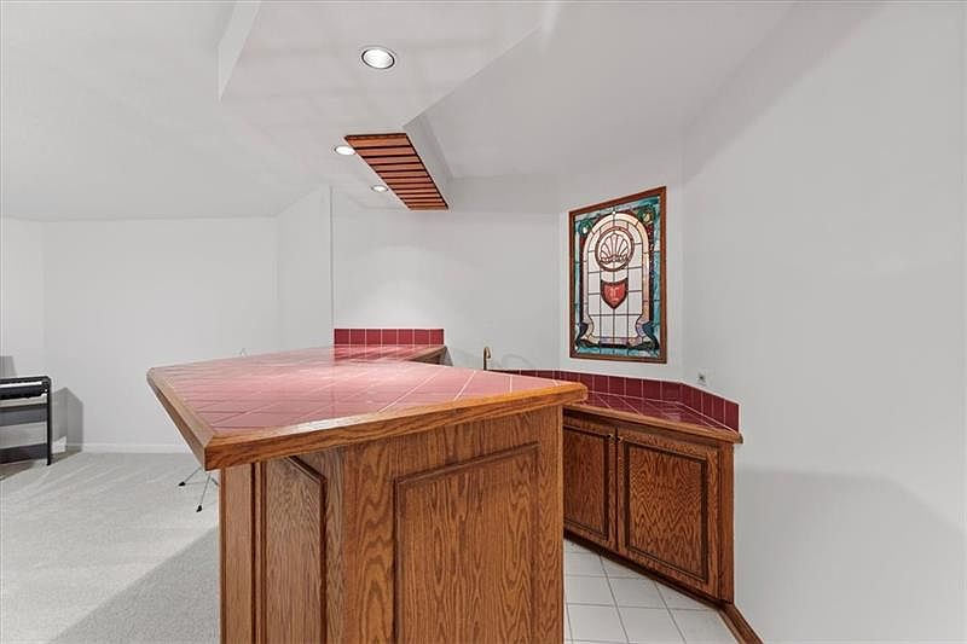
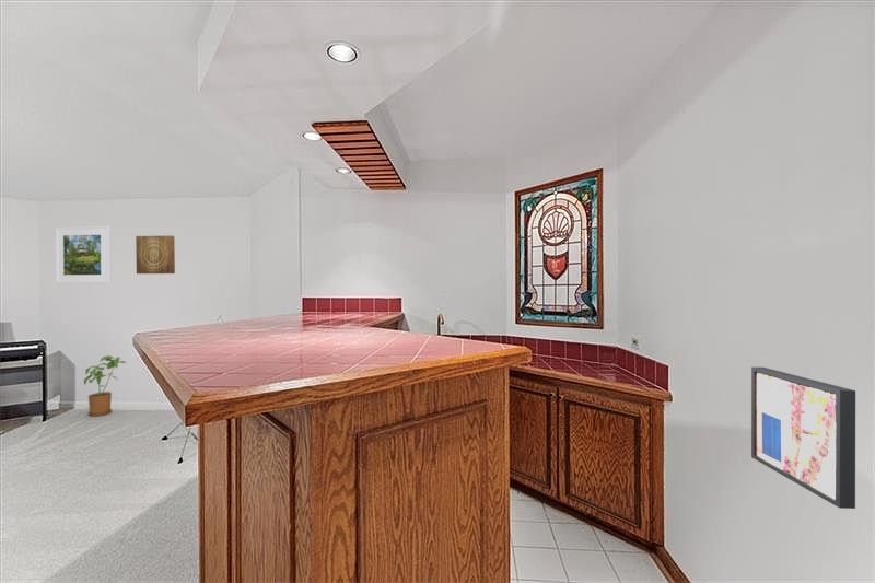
+ wall art (796, 428)
+ house plant (98, 385)
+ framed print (82, 255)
+ wall art (155, 255)
